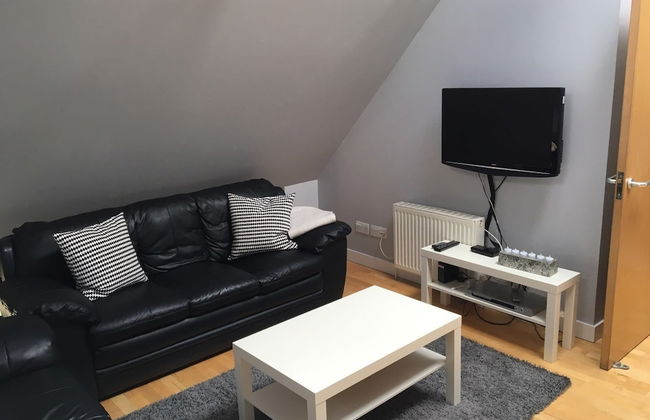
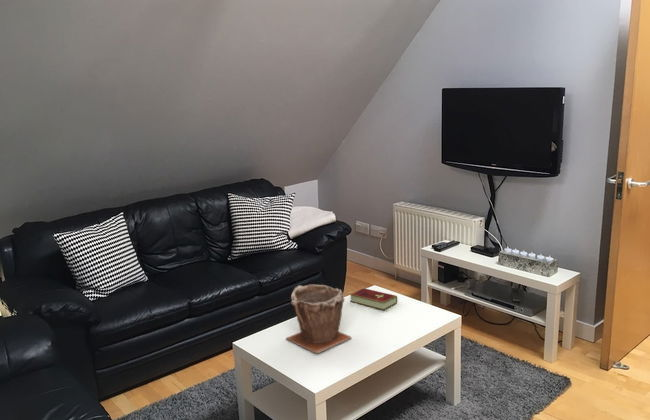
+ plant pot (317, 315)
+ hardcover book (373, 298)
